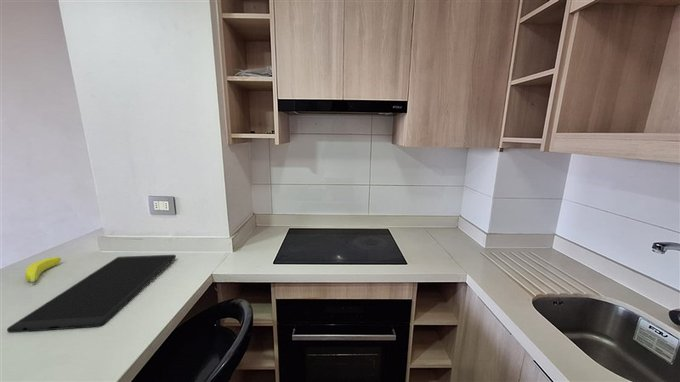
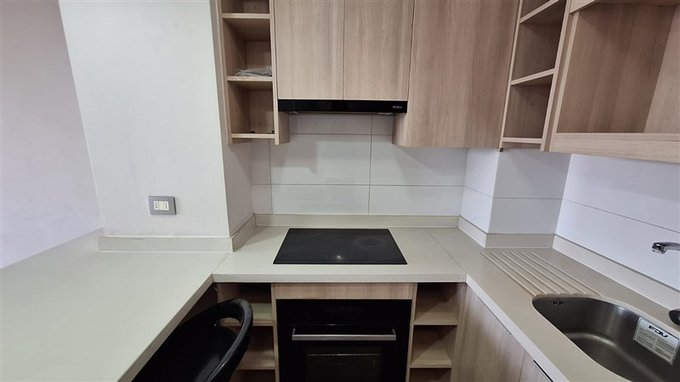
- cutting board (111, 284)
- banana (44, 268)
